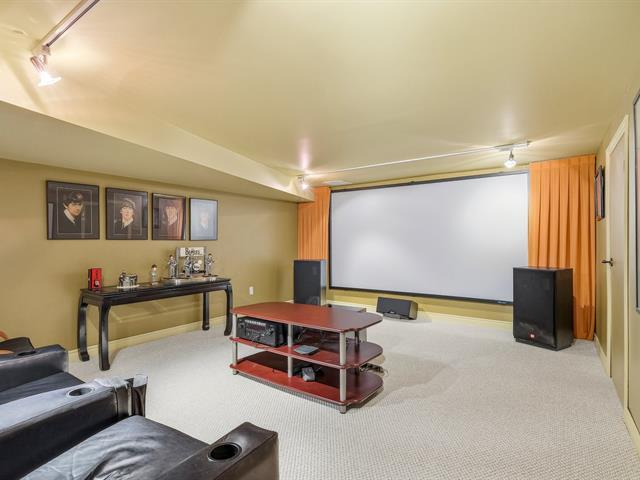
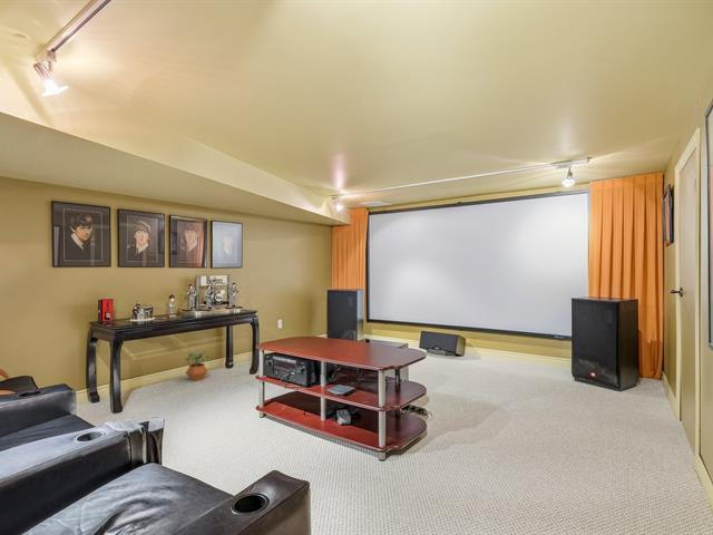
+ potted plant (195, 364)
